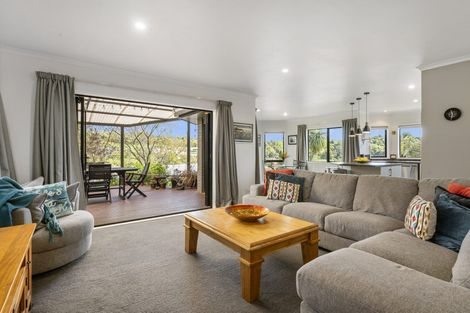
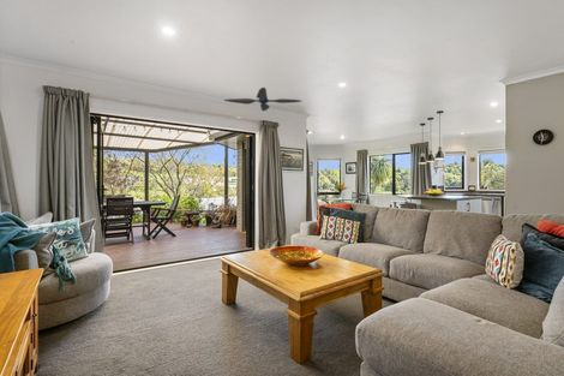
+ ceiling fan (263, 99)
